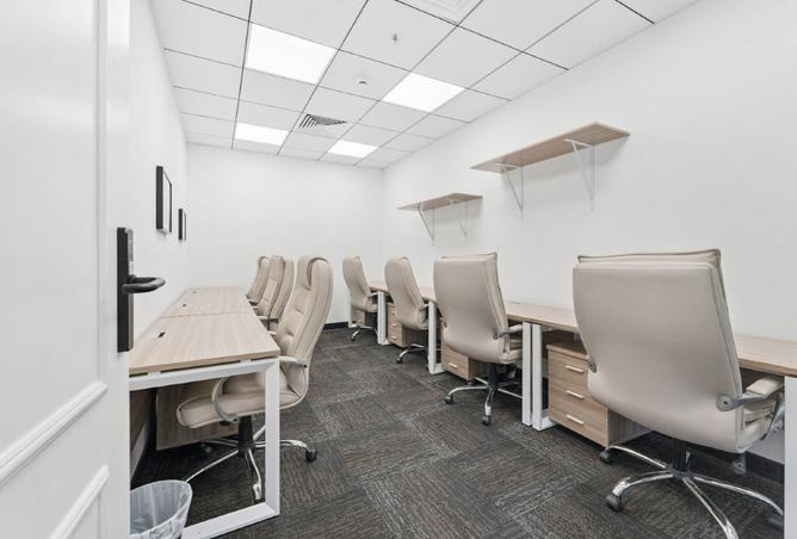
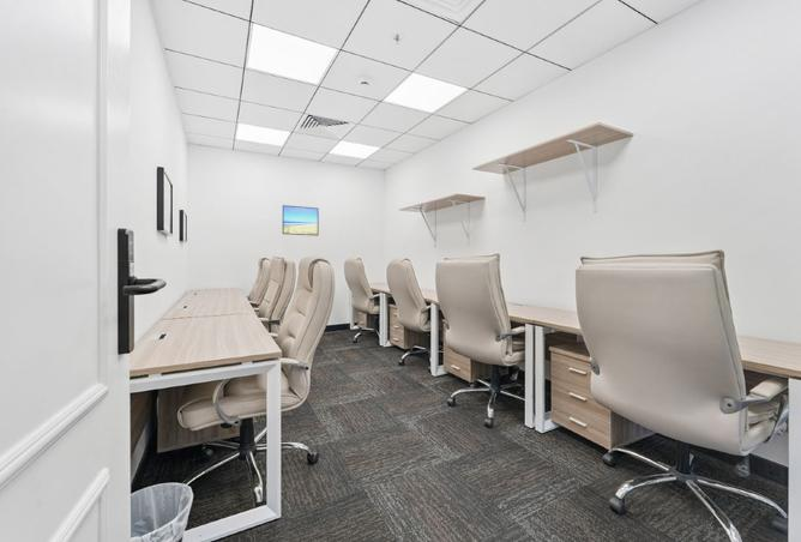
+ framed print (300, 221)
